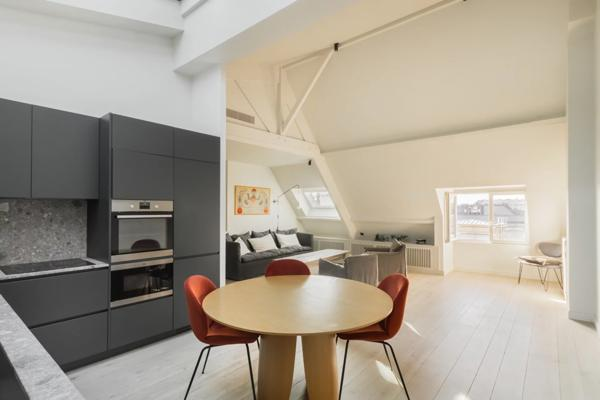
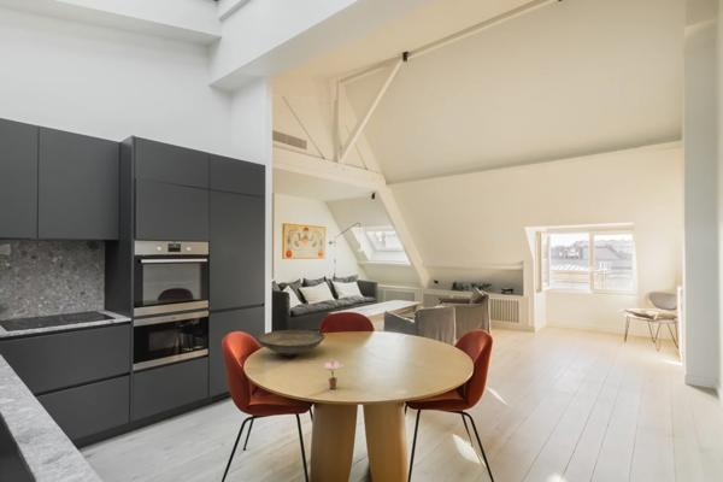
+ flower (333, 371)
+ decorative bowl (292, 345)
